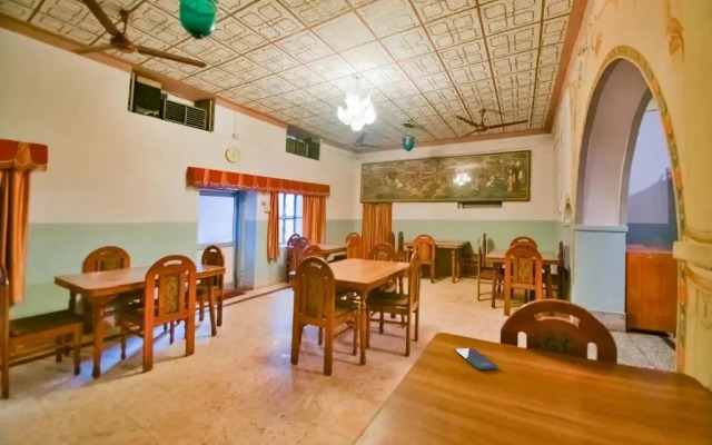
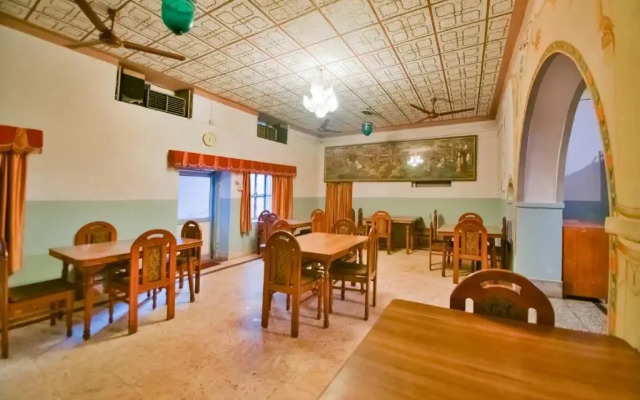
- smartphone (475, 357)
